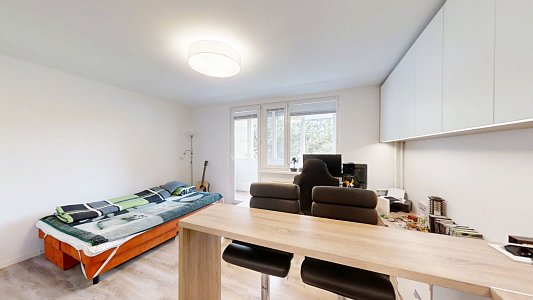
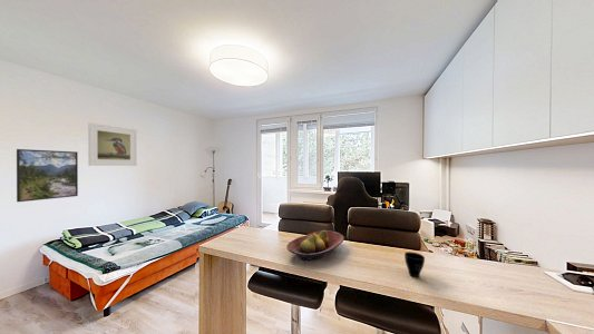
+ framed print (49, 174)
+ fruit bowl (317, 242)
+ cup (415, 266)
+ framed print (114, 146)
